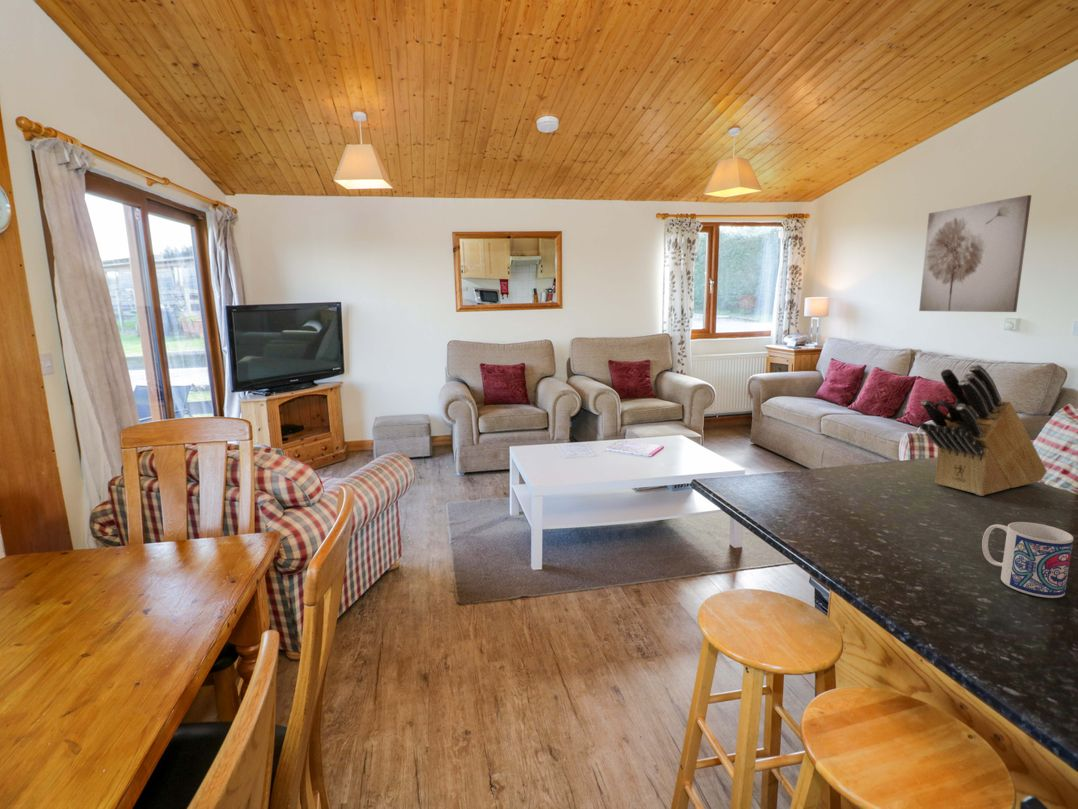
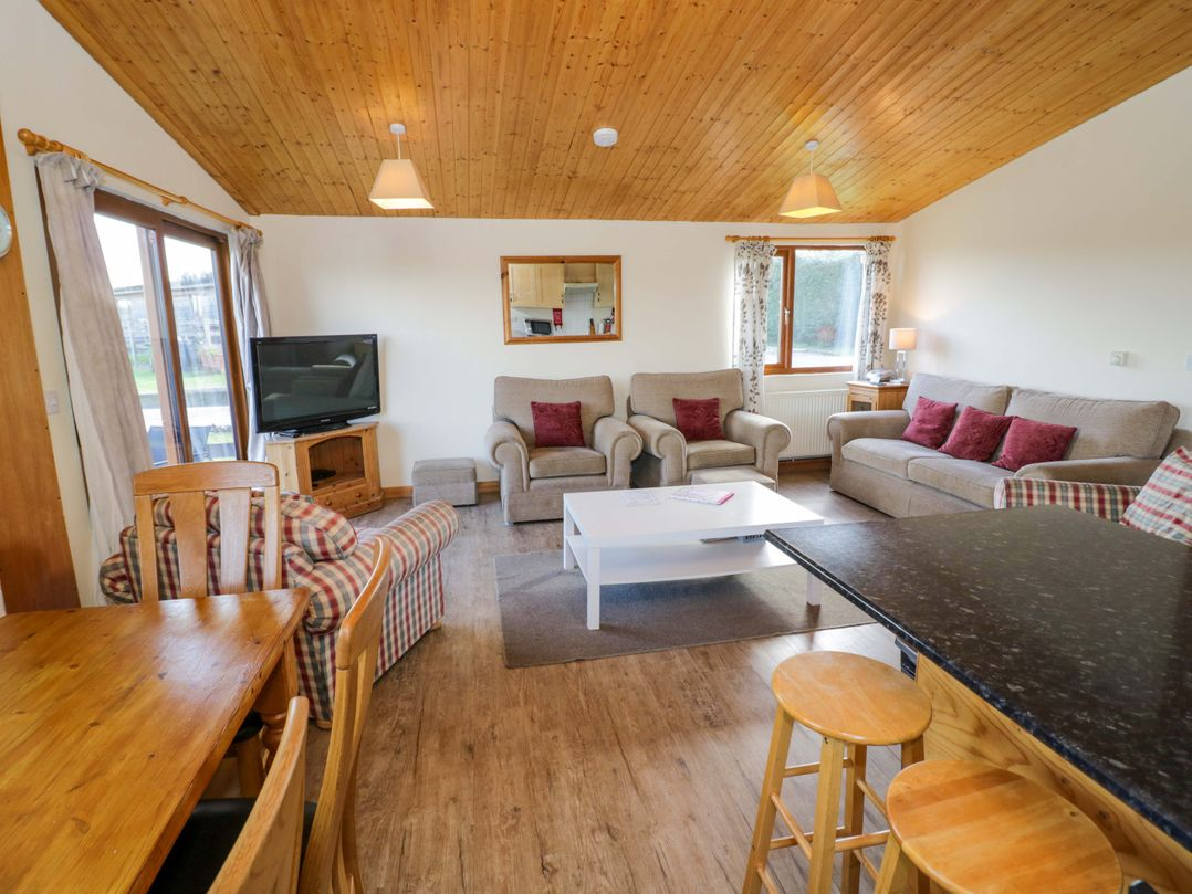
- mug (1021, 553)
- knife block (985, 424)
- wall art (969, 259)
